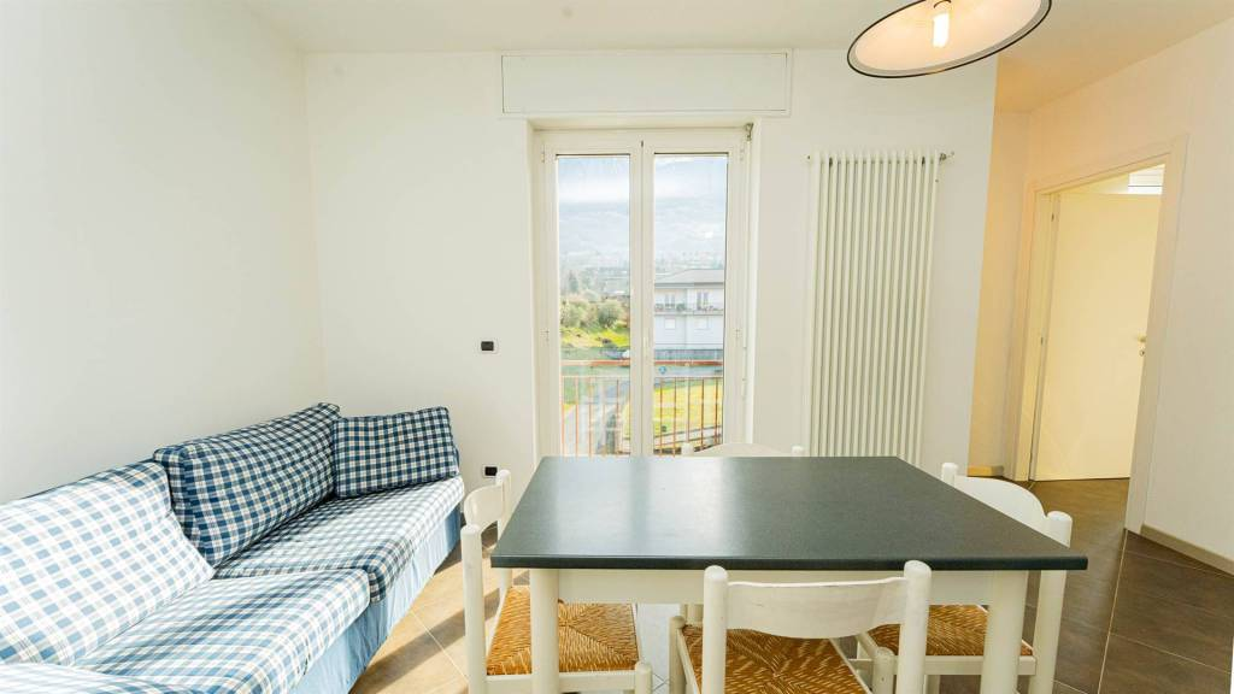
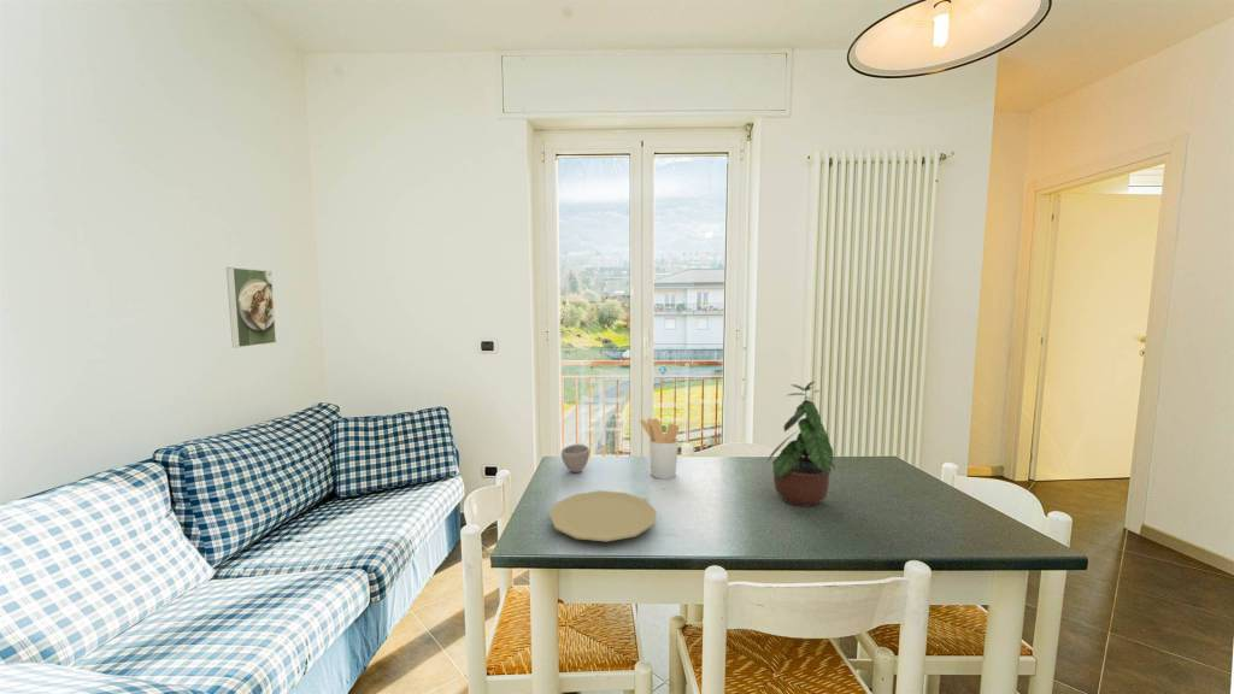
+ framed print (252, 307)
+ utensil holder (658, 446)
+ cup (576, 458)
+ plate (603, 517)
+ potted plant (803, 441)
